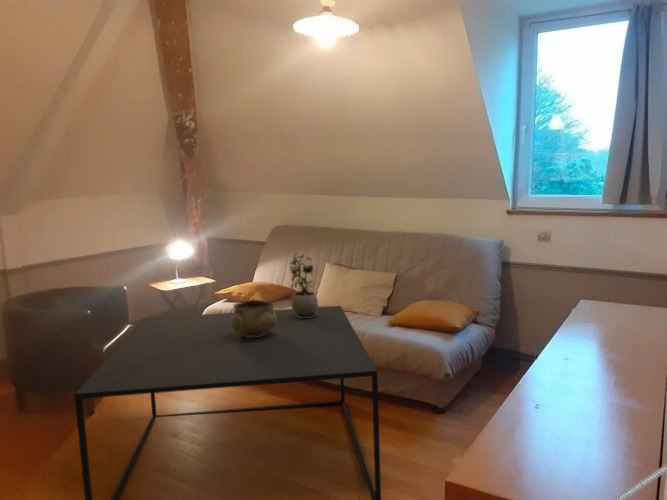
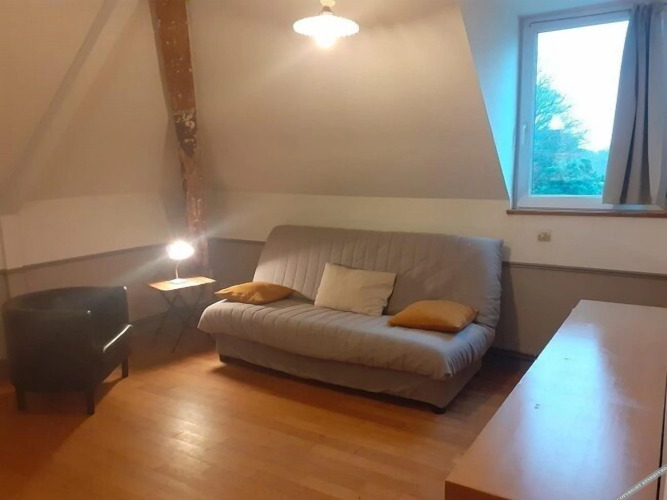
- decorative bowl (253, 318)
- potted plant (303, 285)
- coffee table (242, 408)
